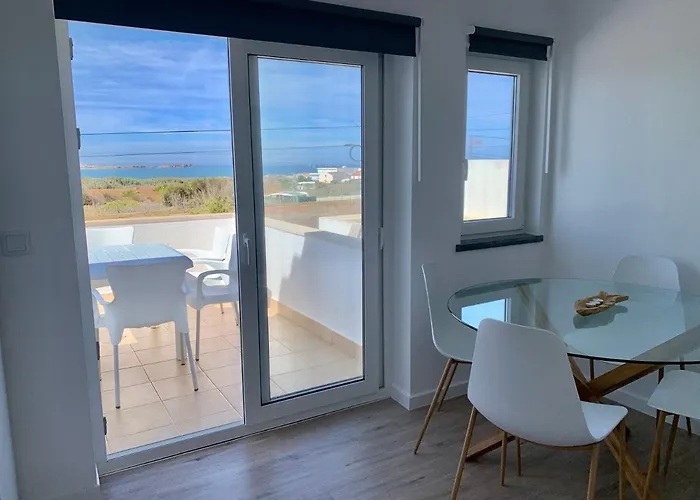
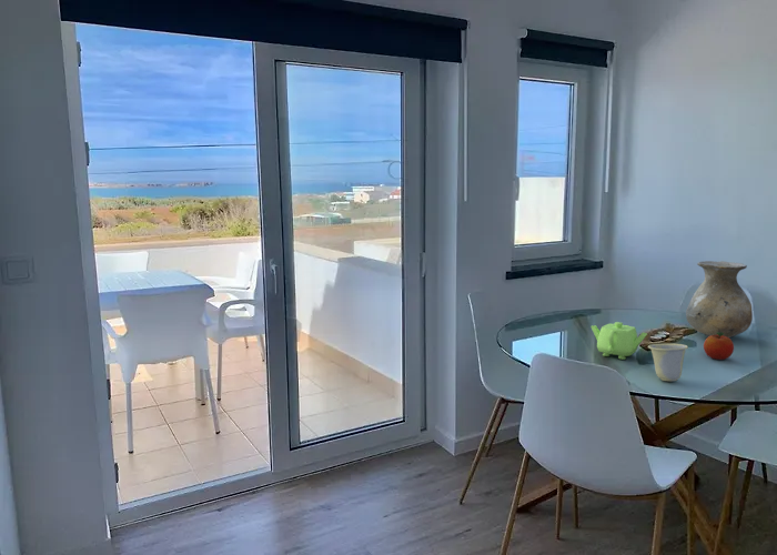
+ teapot (618, 337)
+ fruit (718, 344)
+ vase (719, 300)
+ cup (666, 361)
